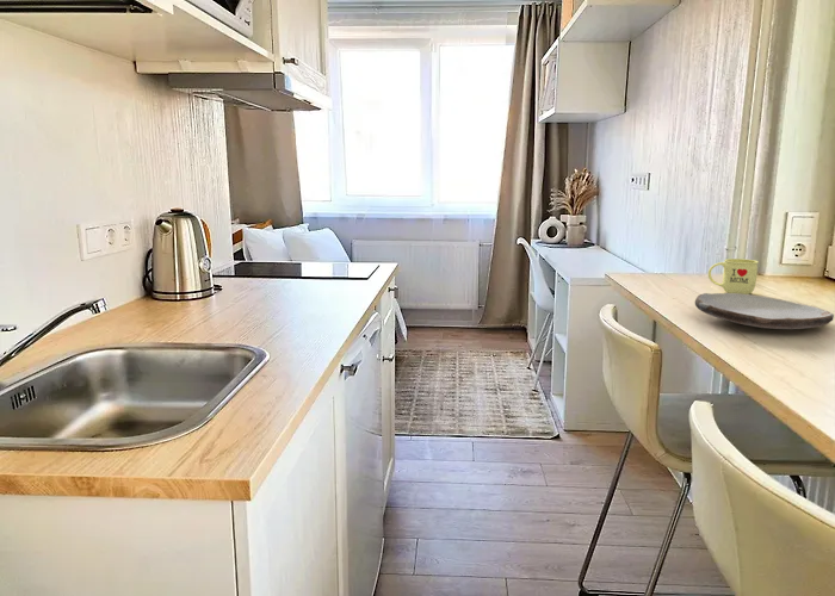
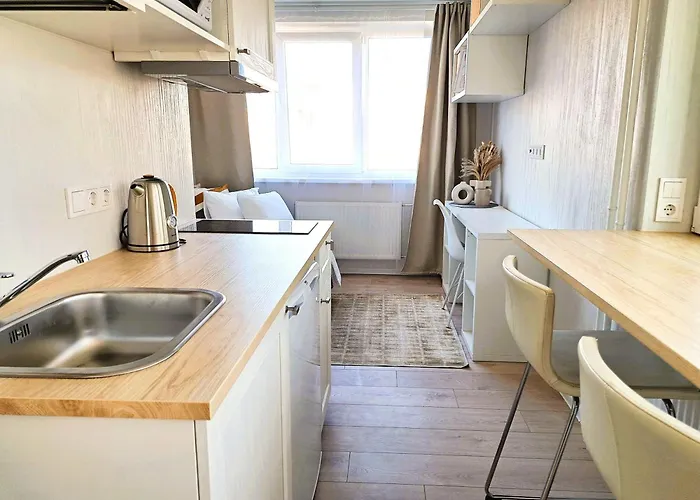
- plate (761, 311)
- mug (731, 275)
